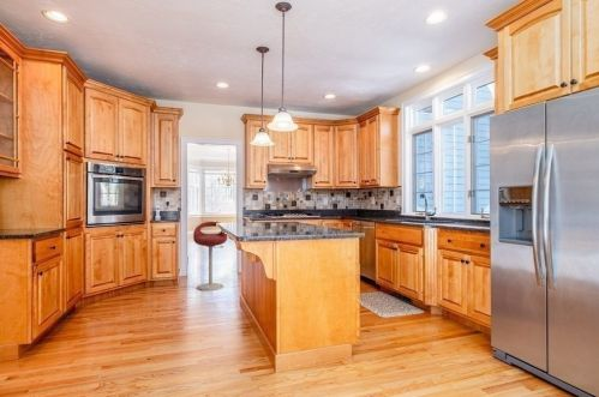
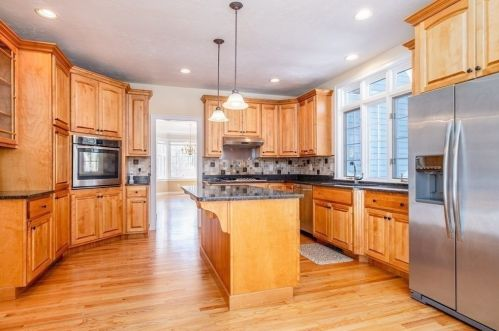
- bar stool (210, 254)
